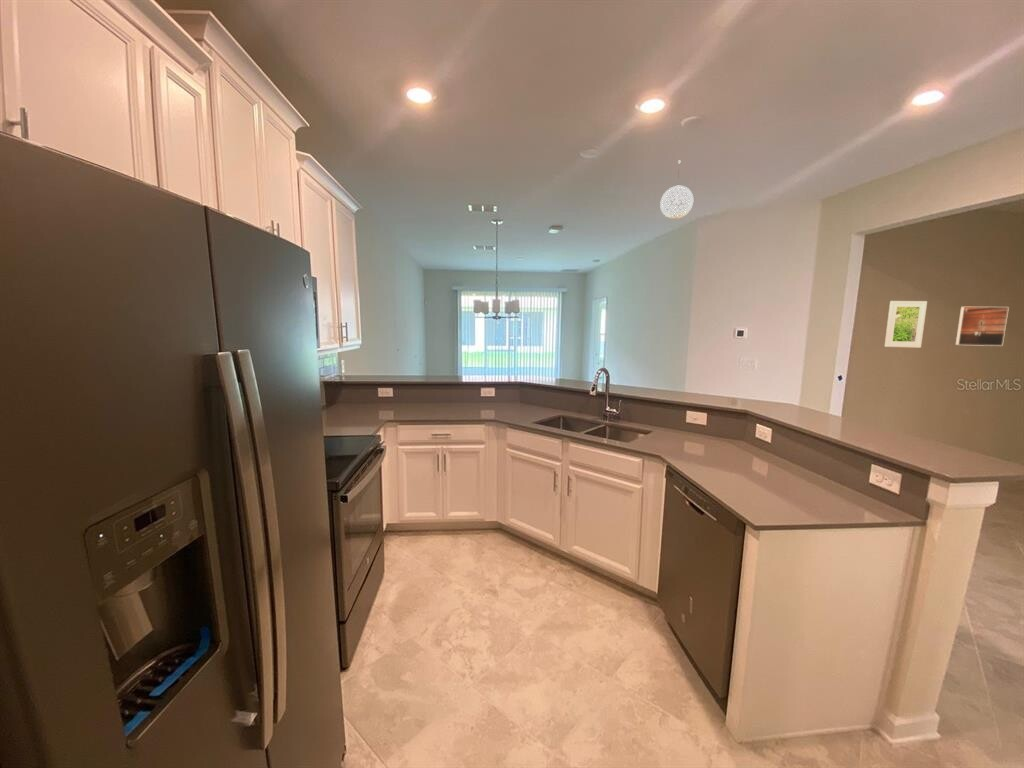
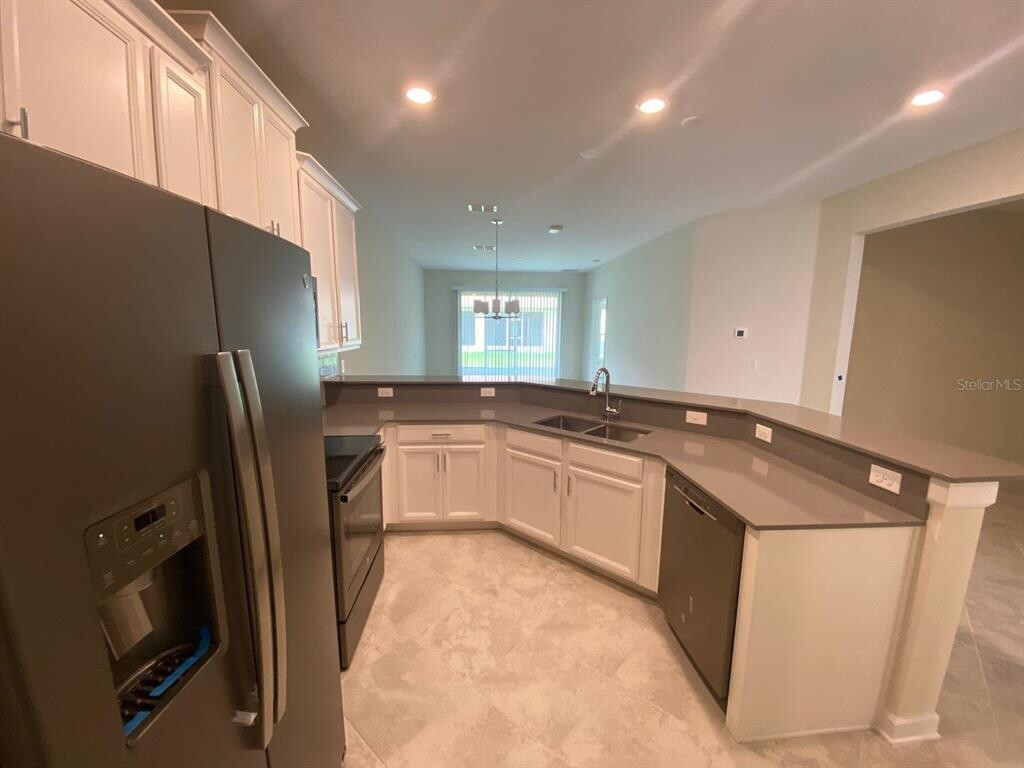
- pendant light (677, 189)
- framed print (981, 326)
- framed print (905, 324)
